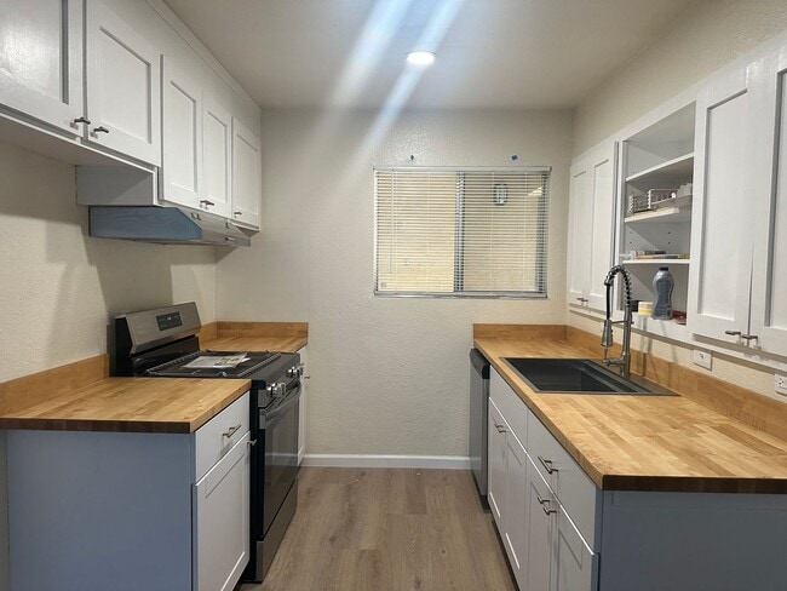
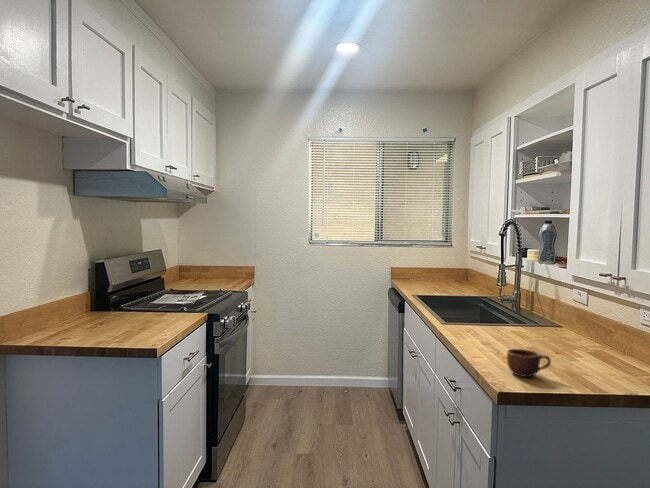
+ mug (525, 362)
